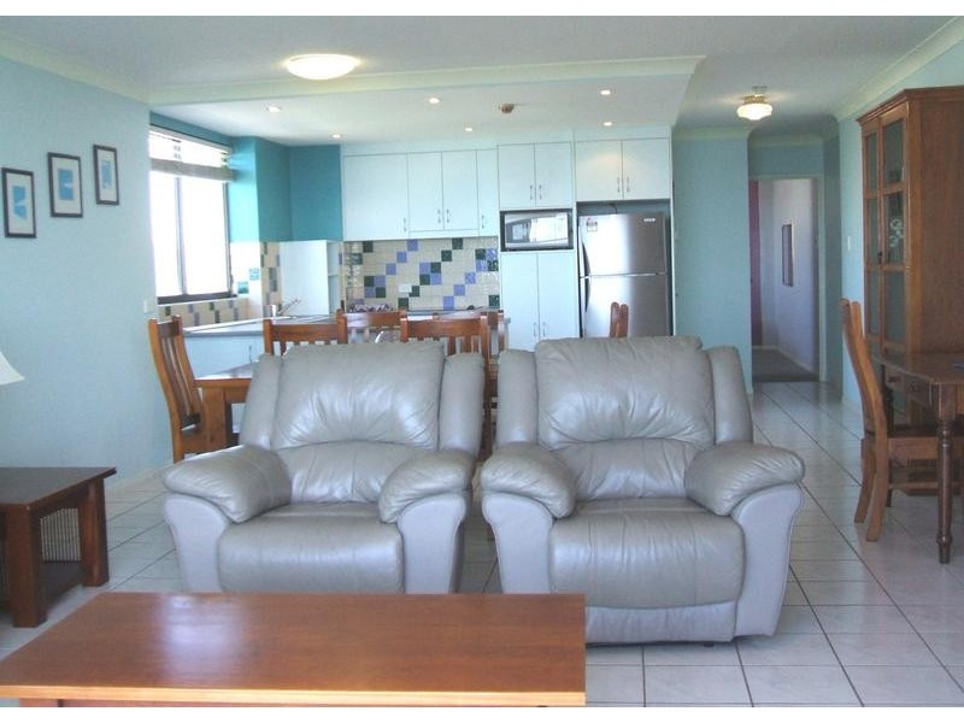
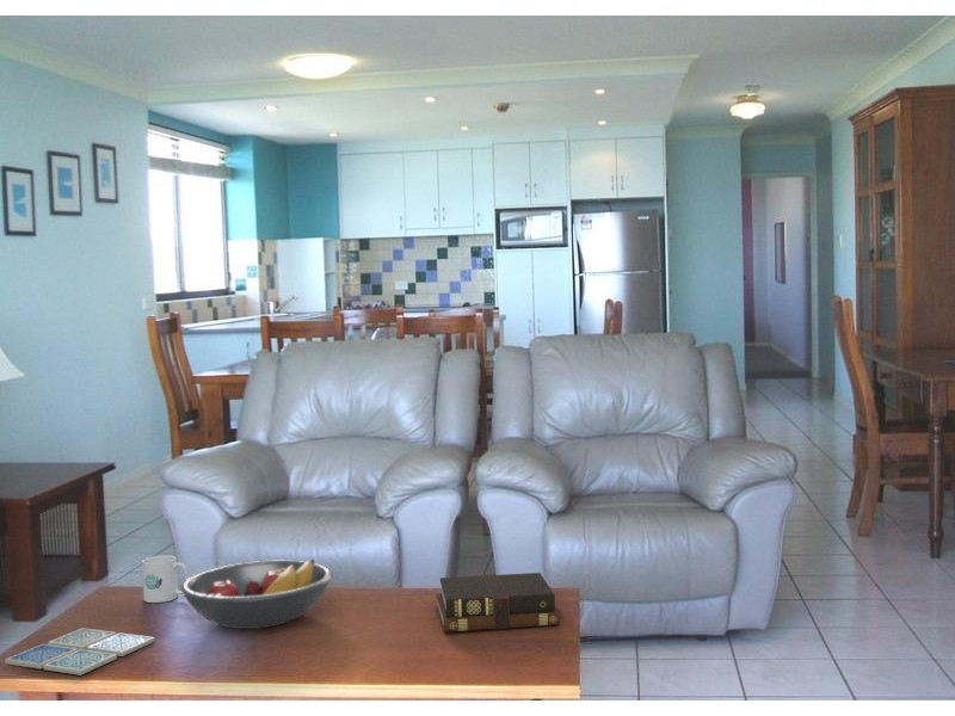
+ bible (495, 600)
+ fruit bowl (258, 593)
+ drink coaster (81, 649)
+ mug (166, 578)
